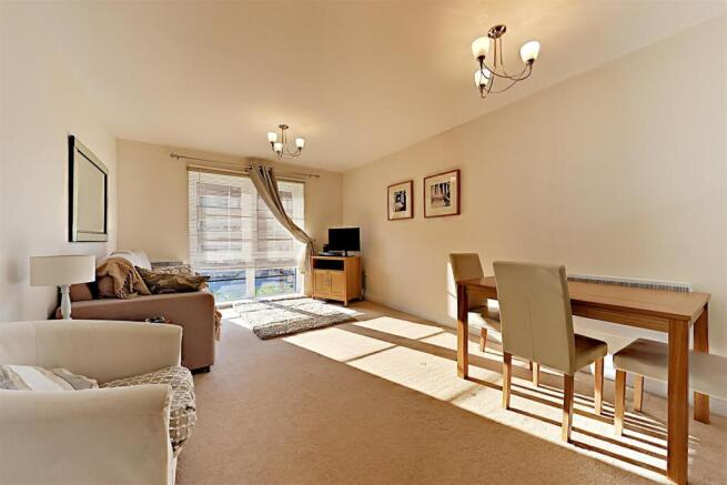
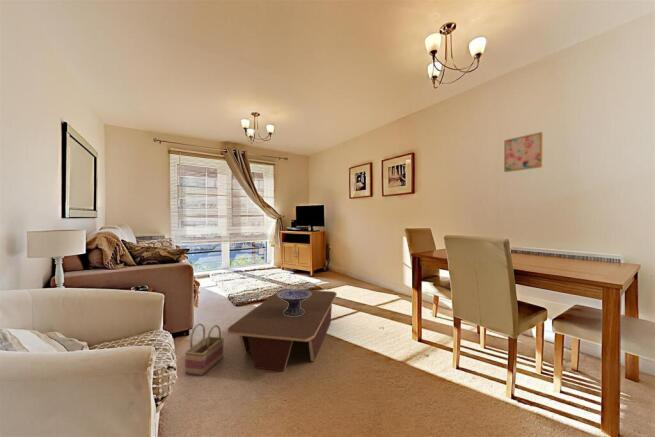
+ coffee table (292, 322)
+ wall art (523, 153)
+ decorative bowl (294, 302)
+ basket (205, 345)
